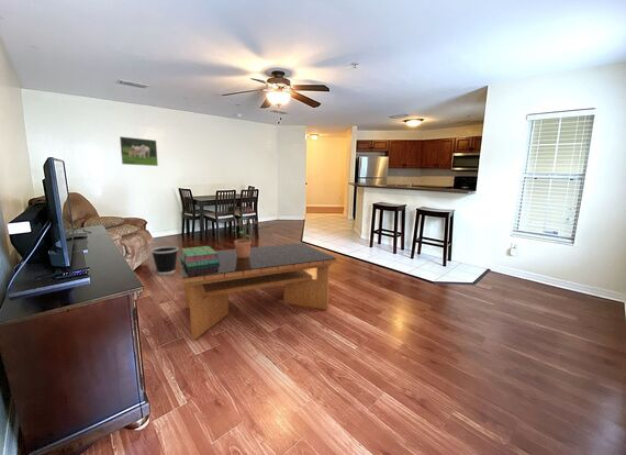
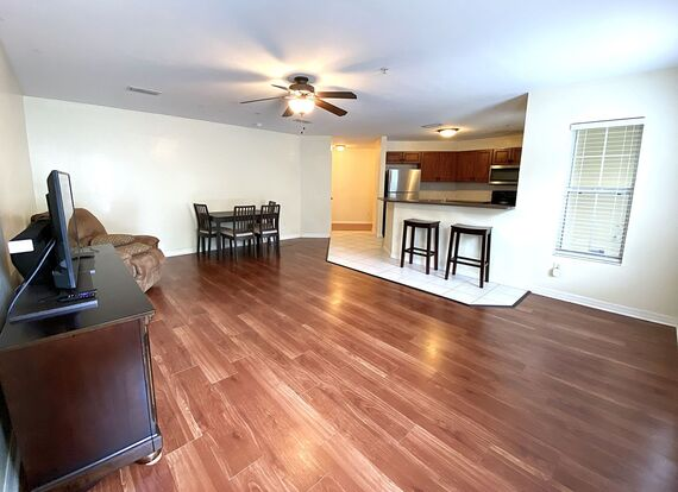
- stack of books (199, 255)
- wastebasket (165, 260)
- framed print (139, 152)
- potted plant (244, 230)
- coffee table (257, 282)
